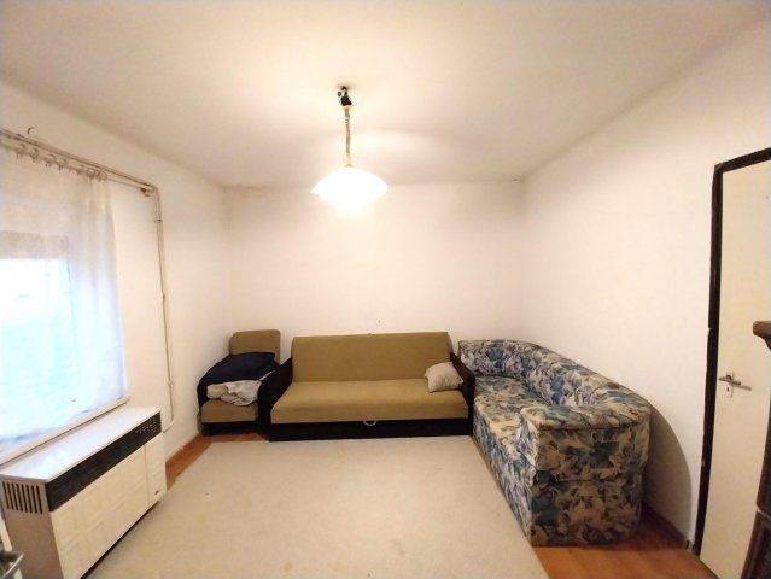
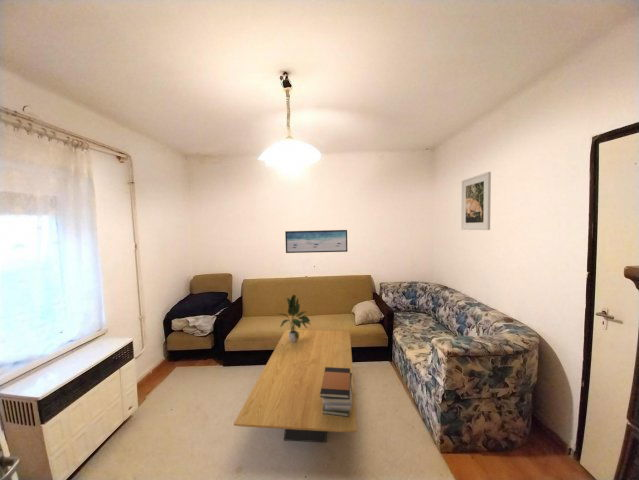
+ potted plant (293, 319)
+ book stack (337, 390)
+ wall art (316, 241)
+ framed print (474, 203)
+ coffee table (309, 386)
